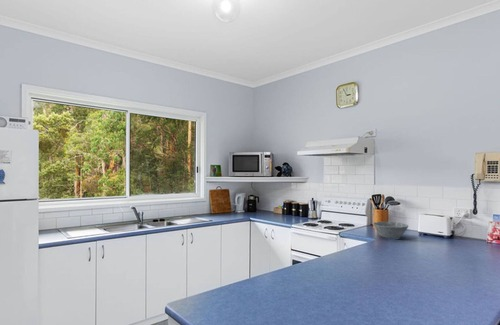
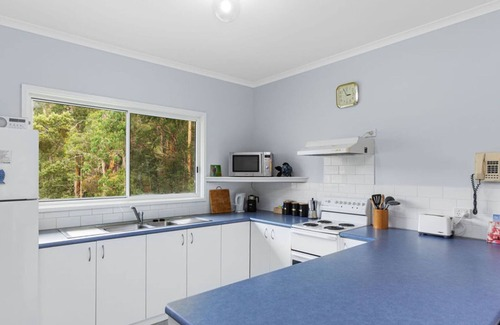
- bowl (390, 230)
